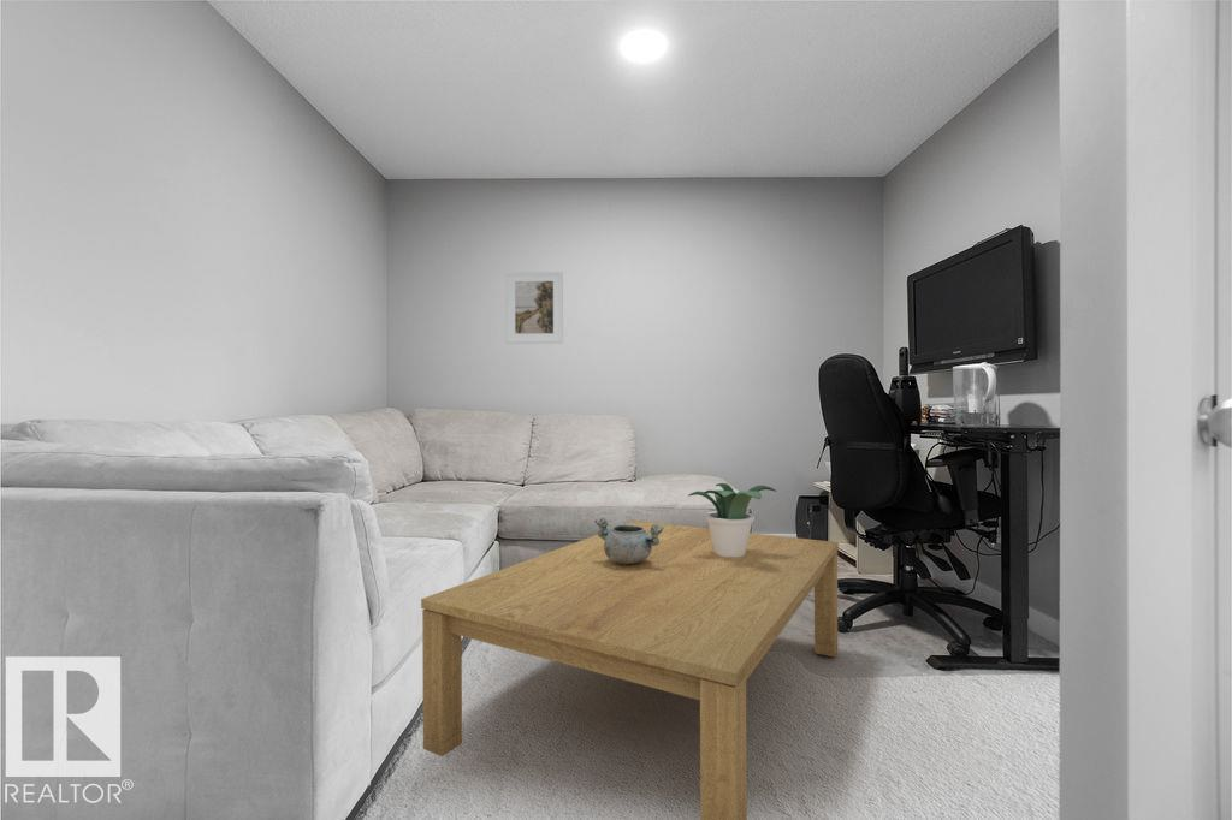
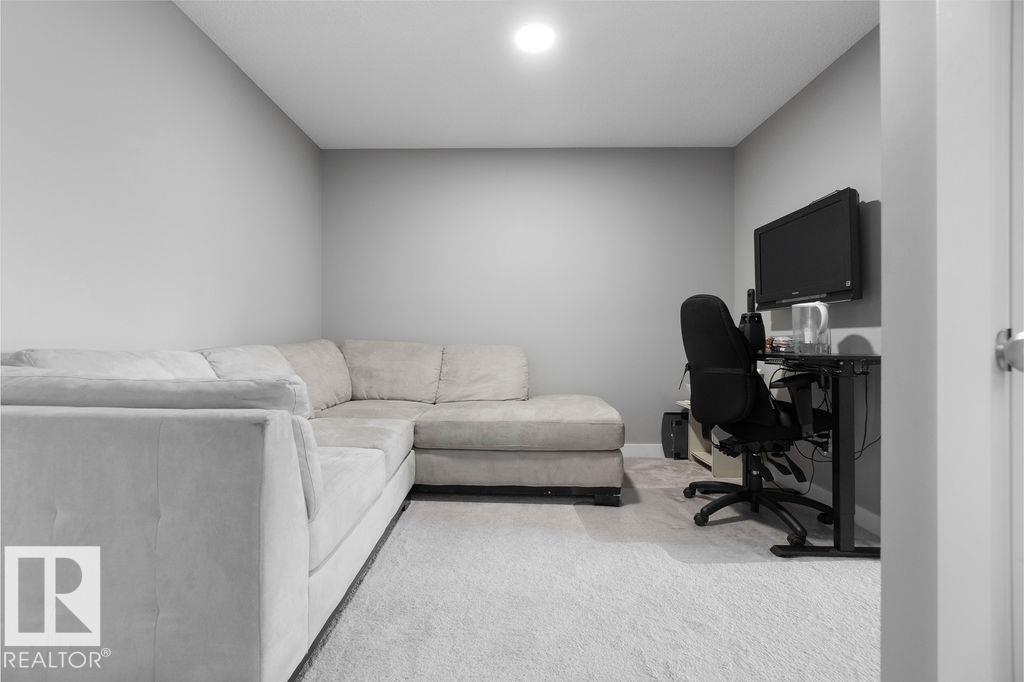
- coffee table (665, 629)
- decorative bowl (629, 540)
- potted plant (735, 519)
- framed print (534, 307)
